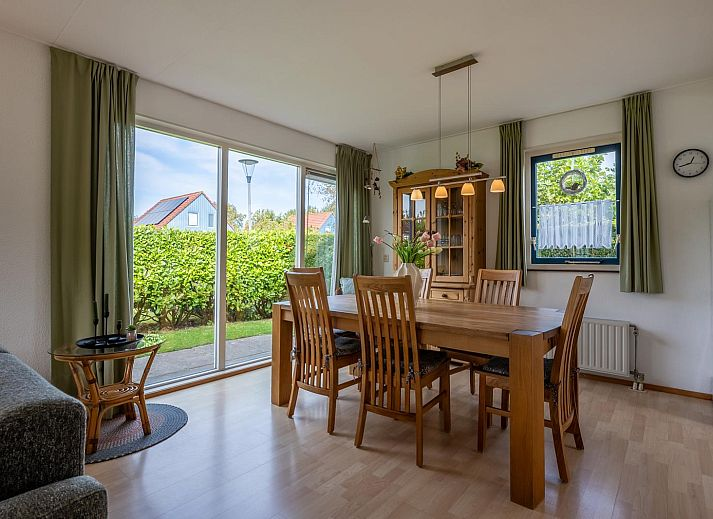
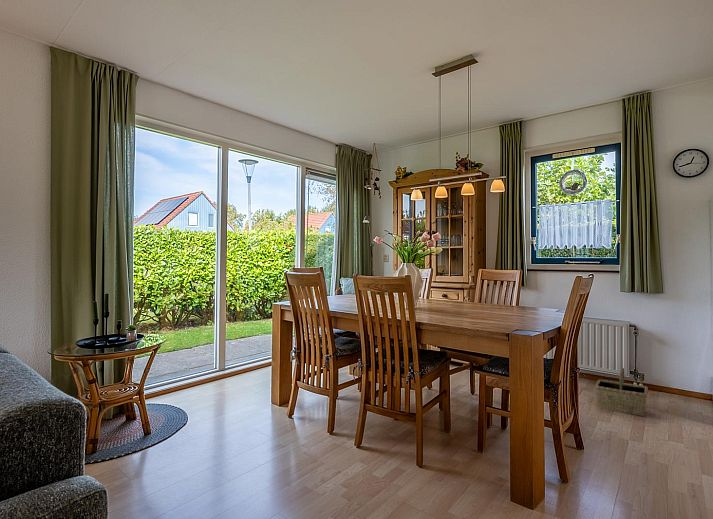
+ basket (621, 388)
